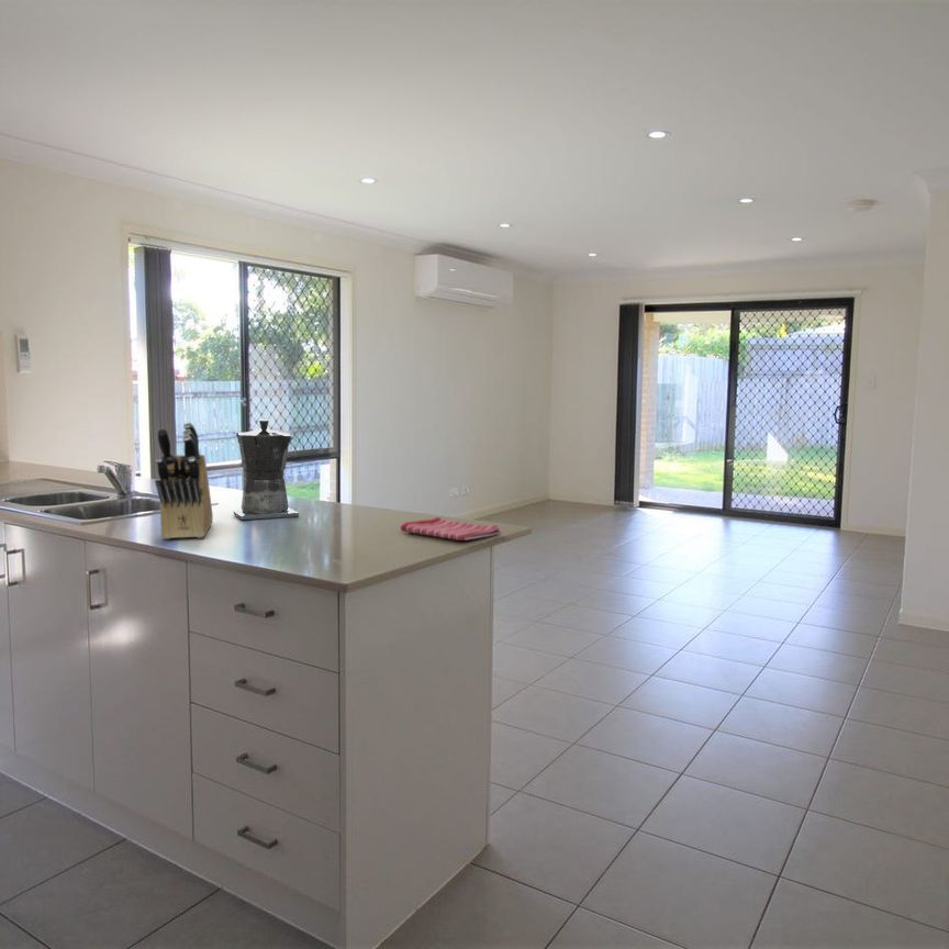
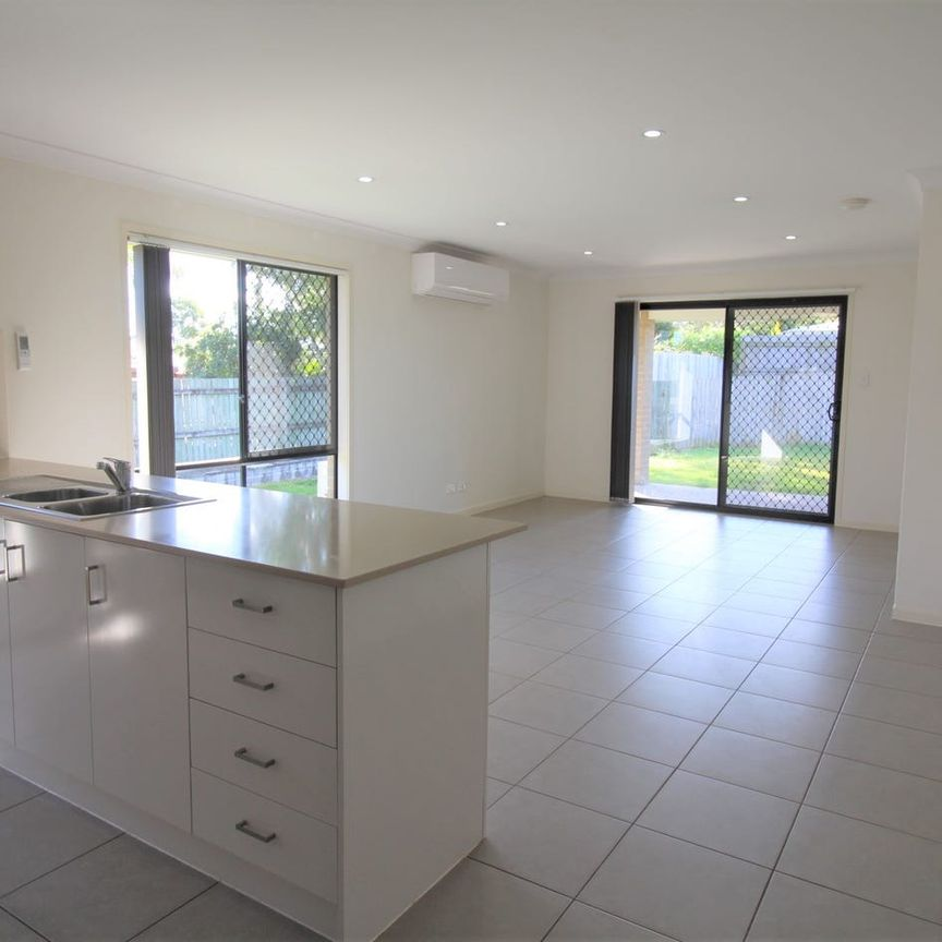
- dish towel (449, 528)
- knife block (185, 478)
- coffee maker (264, 467)
